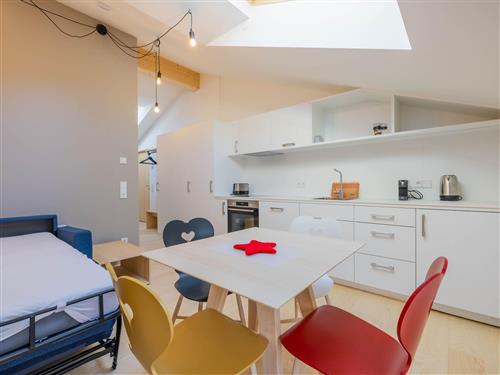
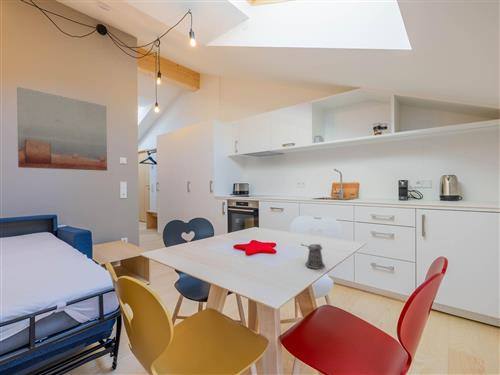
+ wall art (66, 133)
+ pepper shaker (313, 254)
